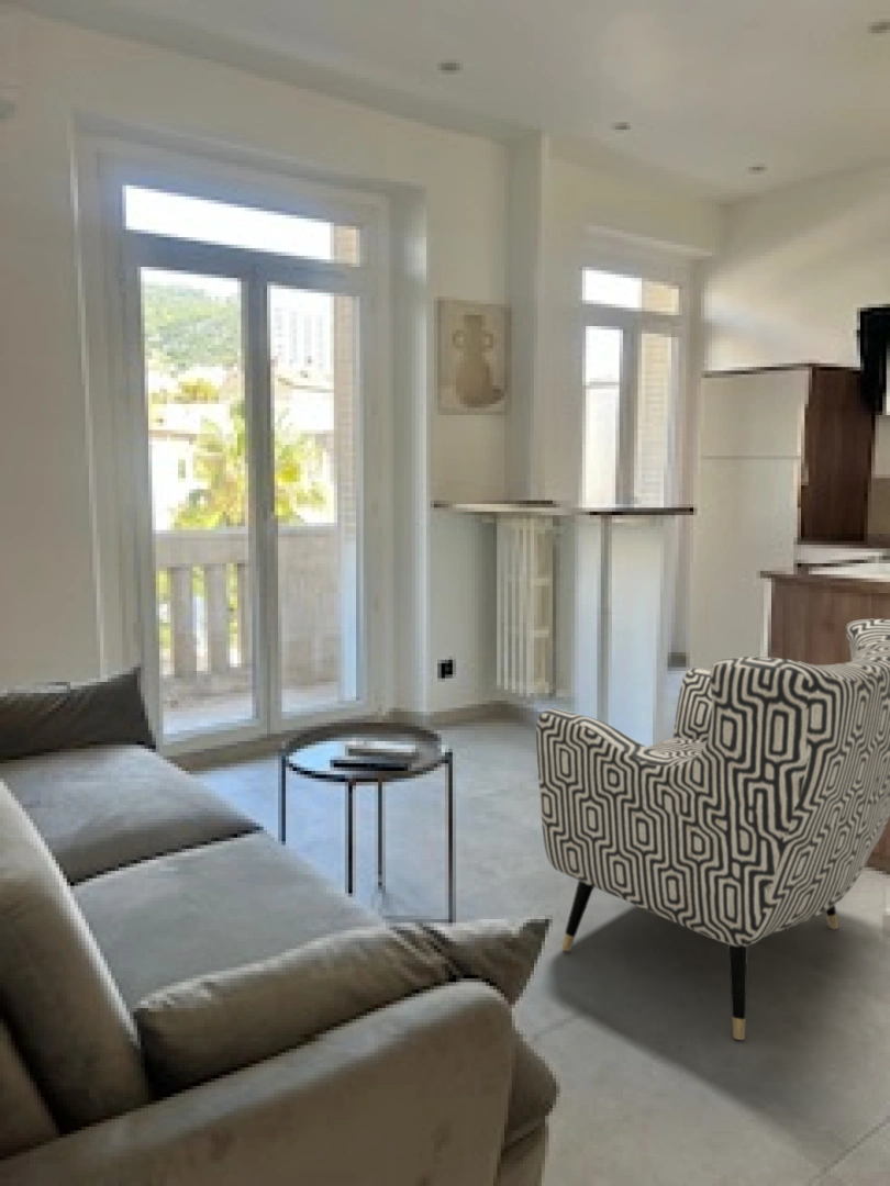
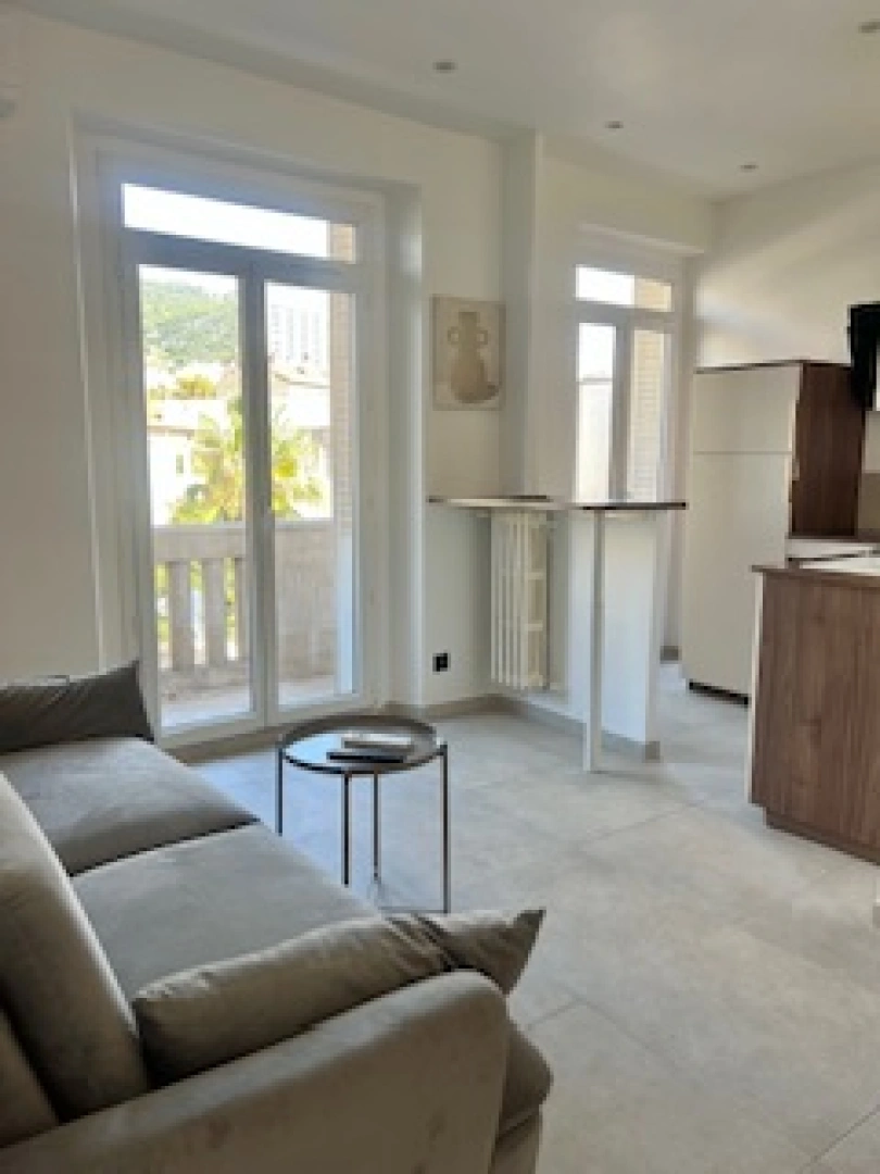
- armchair (735, 793)
